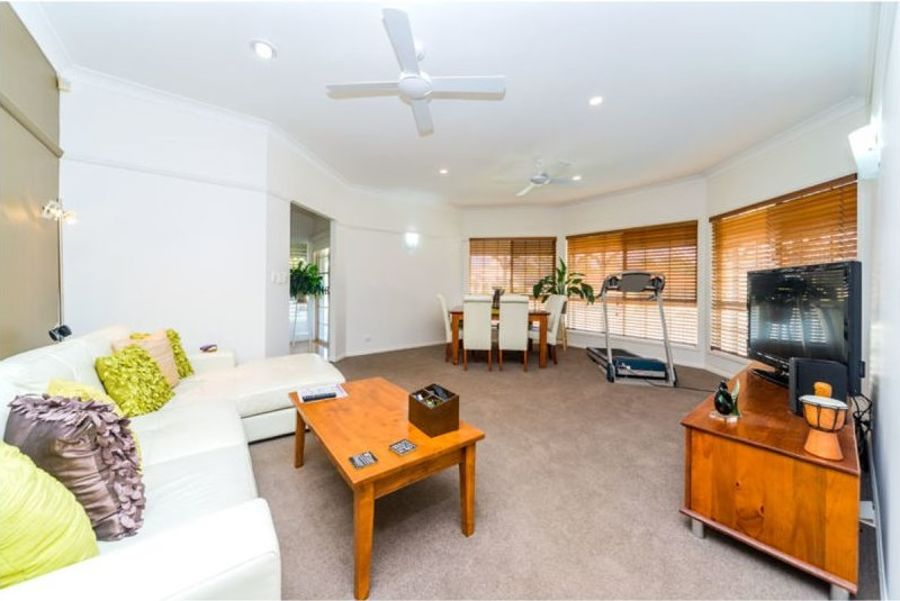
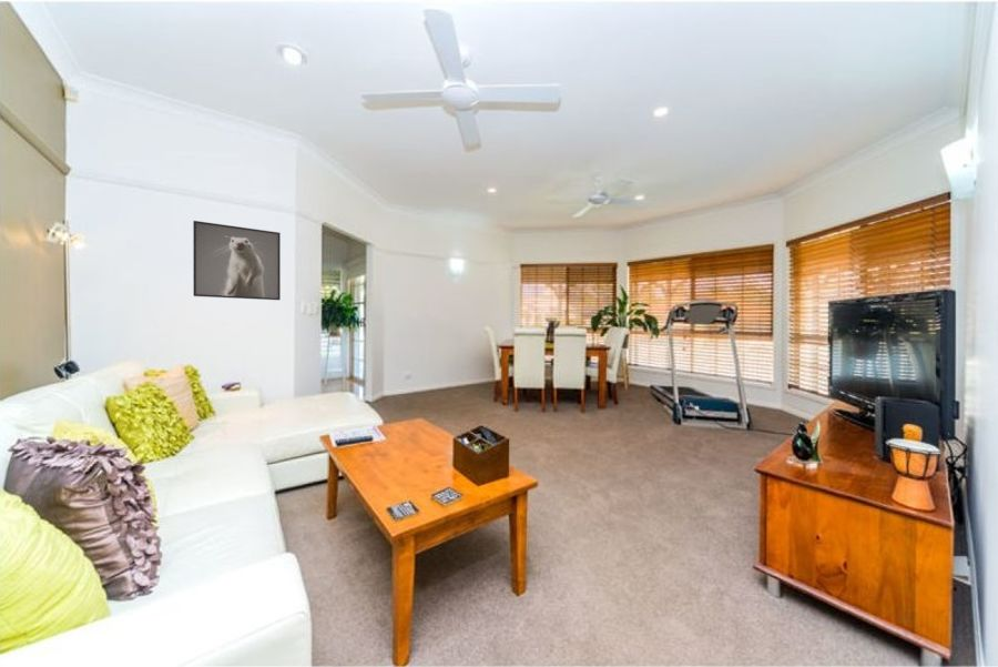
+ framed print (238, 262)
